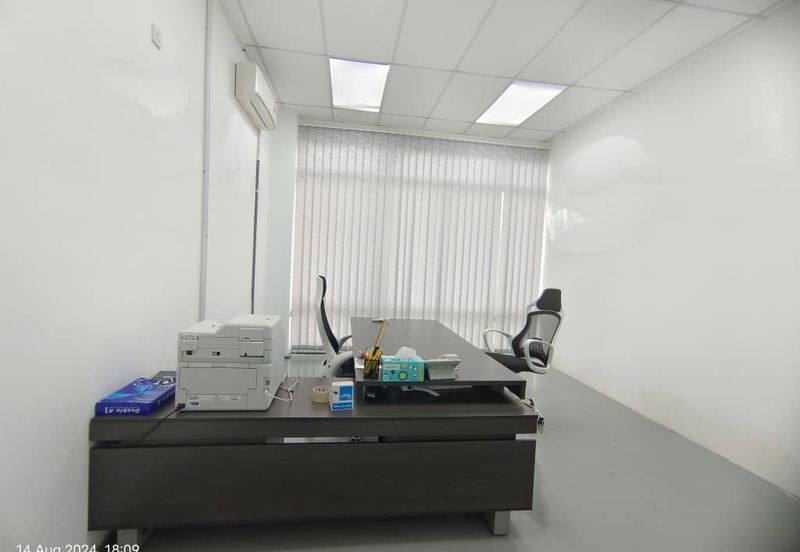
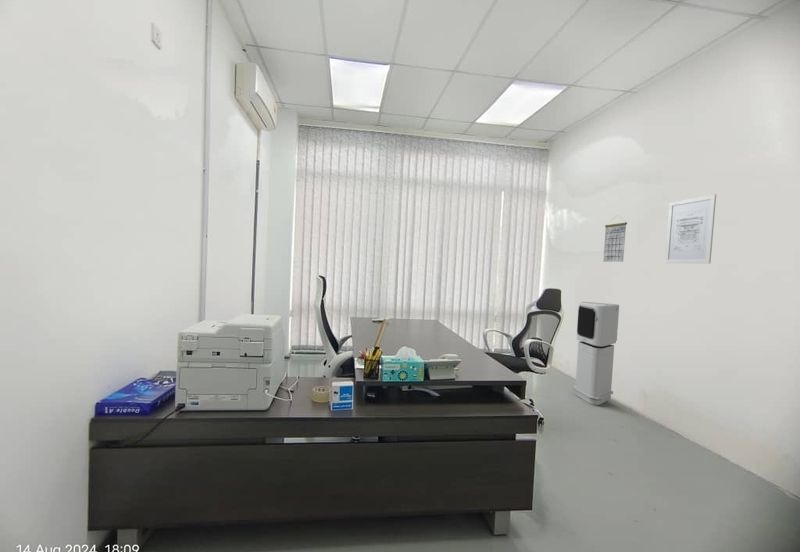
+ wall art (688, 231)
+ air purifier (599, 351)
+ calendar (614, 238)
